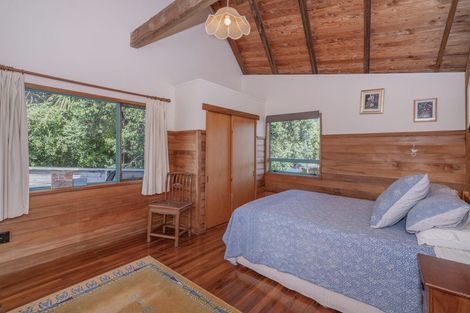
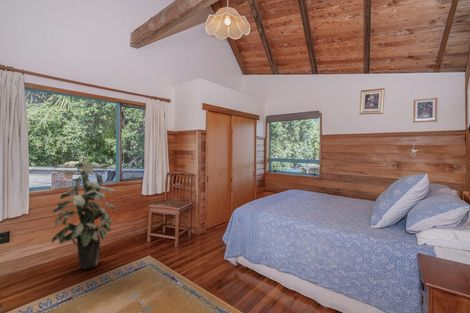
+ indoor plant (84, 211)
